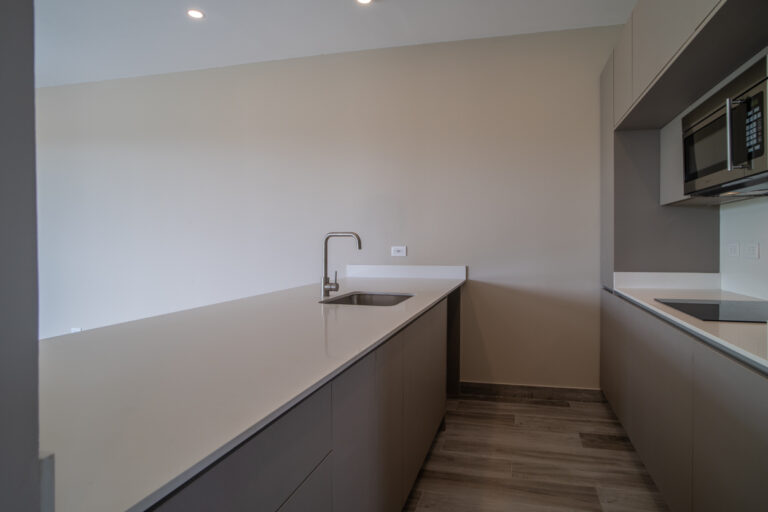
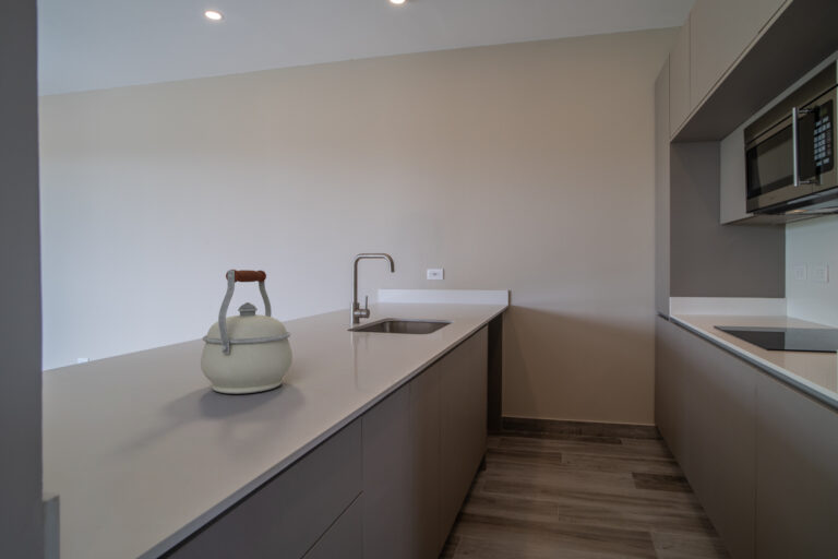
+ kettle (251, 326)
